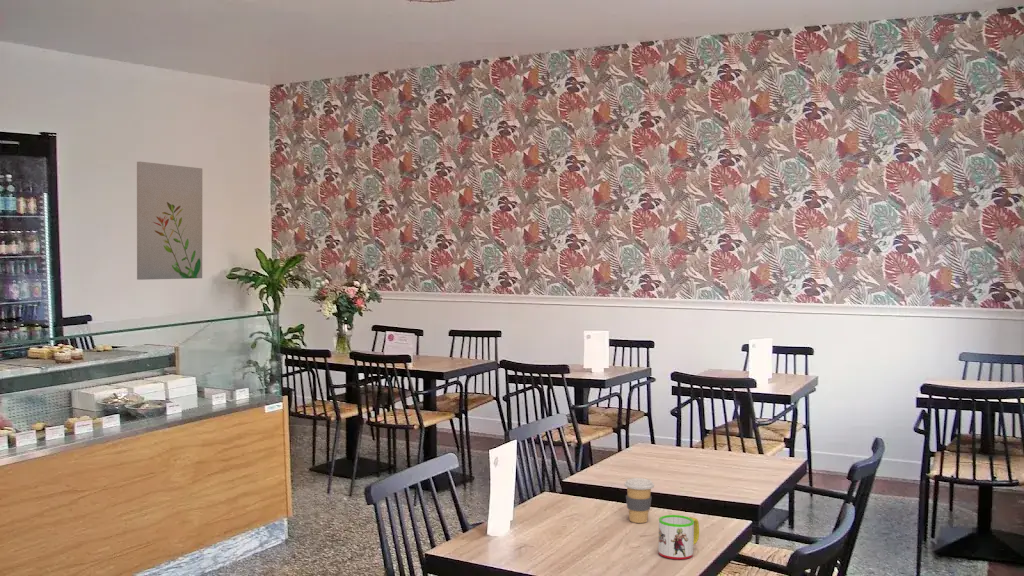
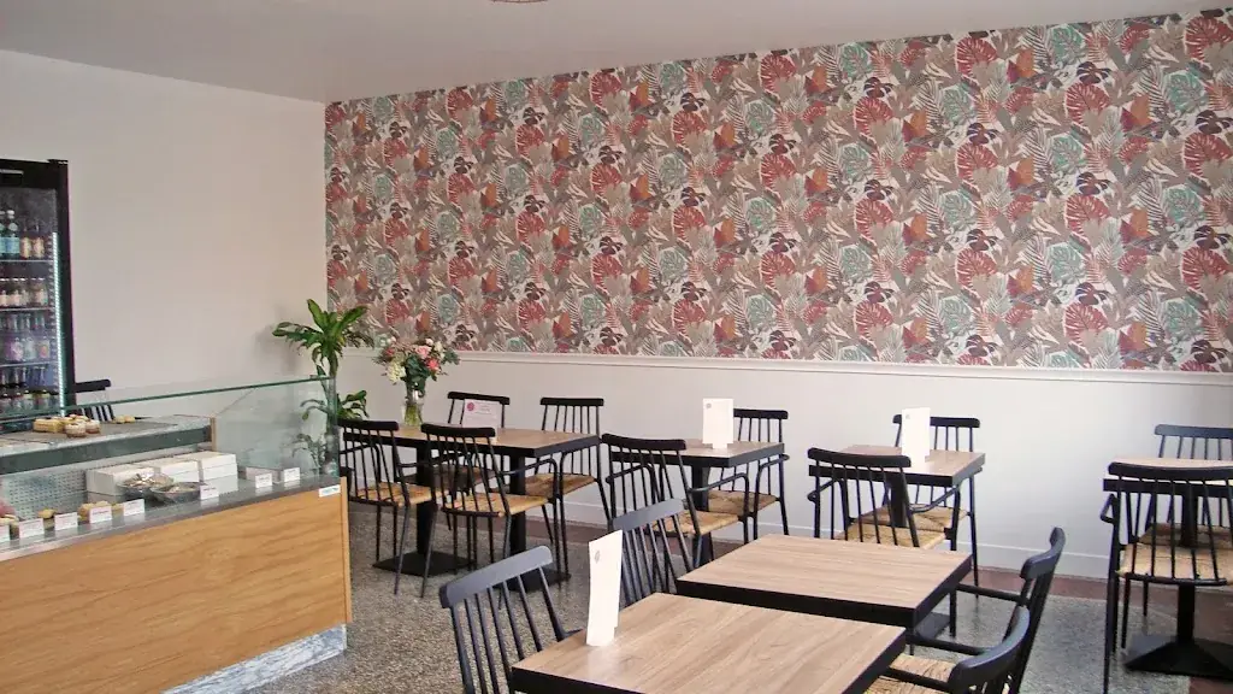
- wall art (170, 222)
- mug (680, 535)
- coffee cup (638, 500)
